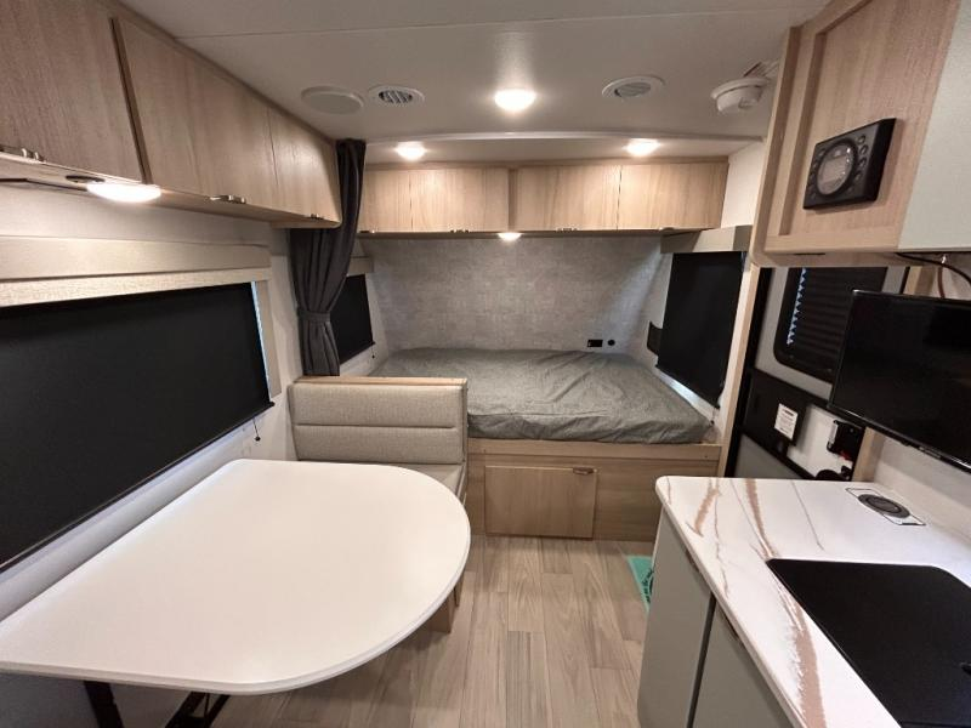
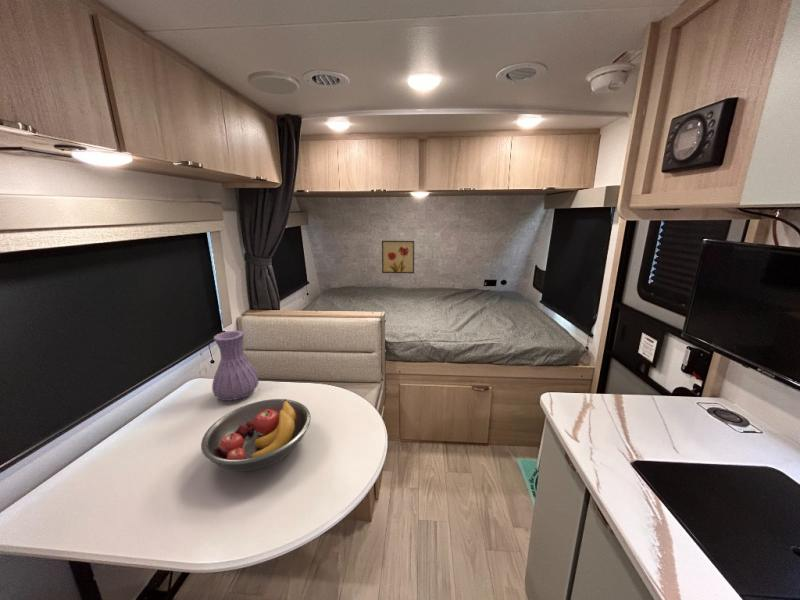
+ vase (233, 365)
+ fruit bowl (260, 434)
+ wall art (398, 257)
